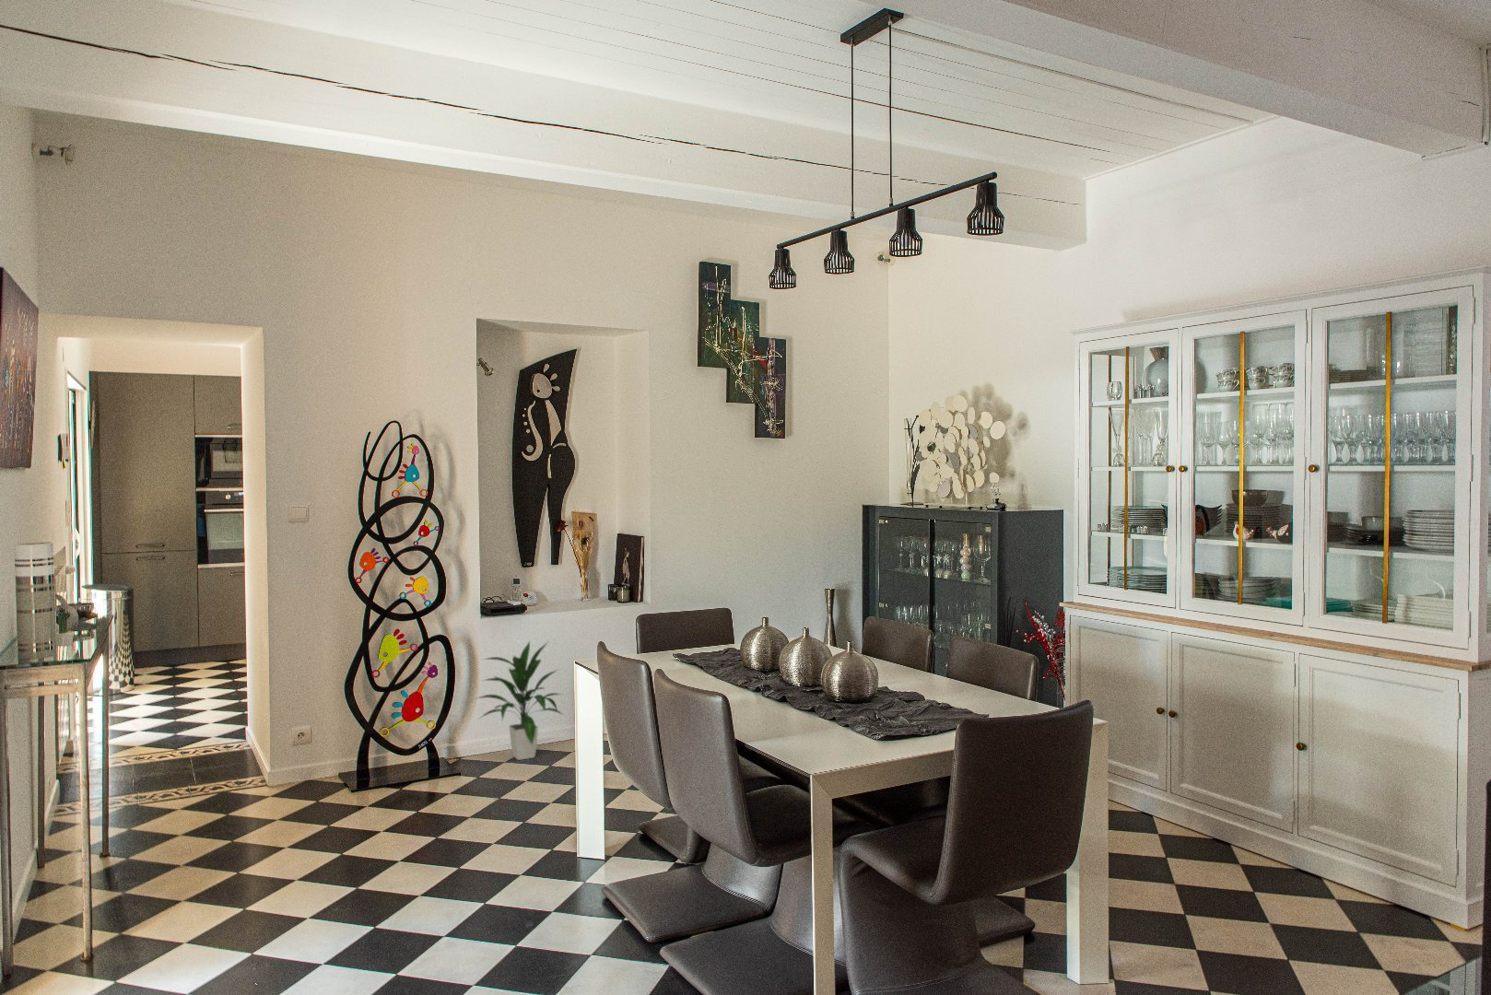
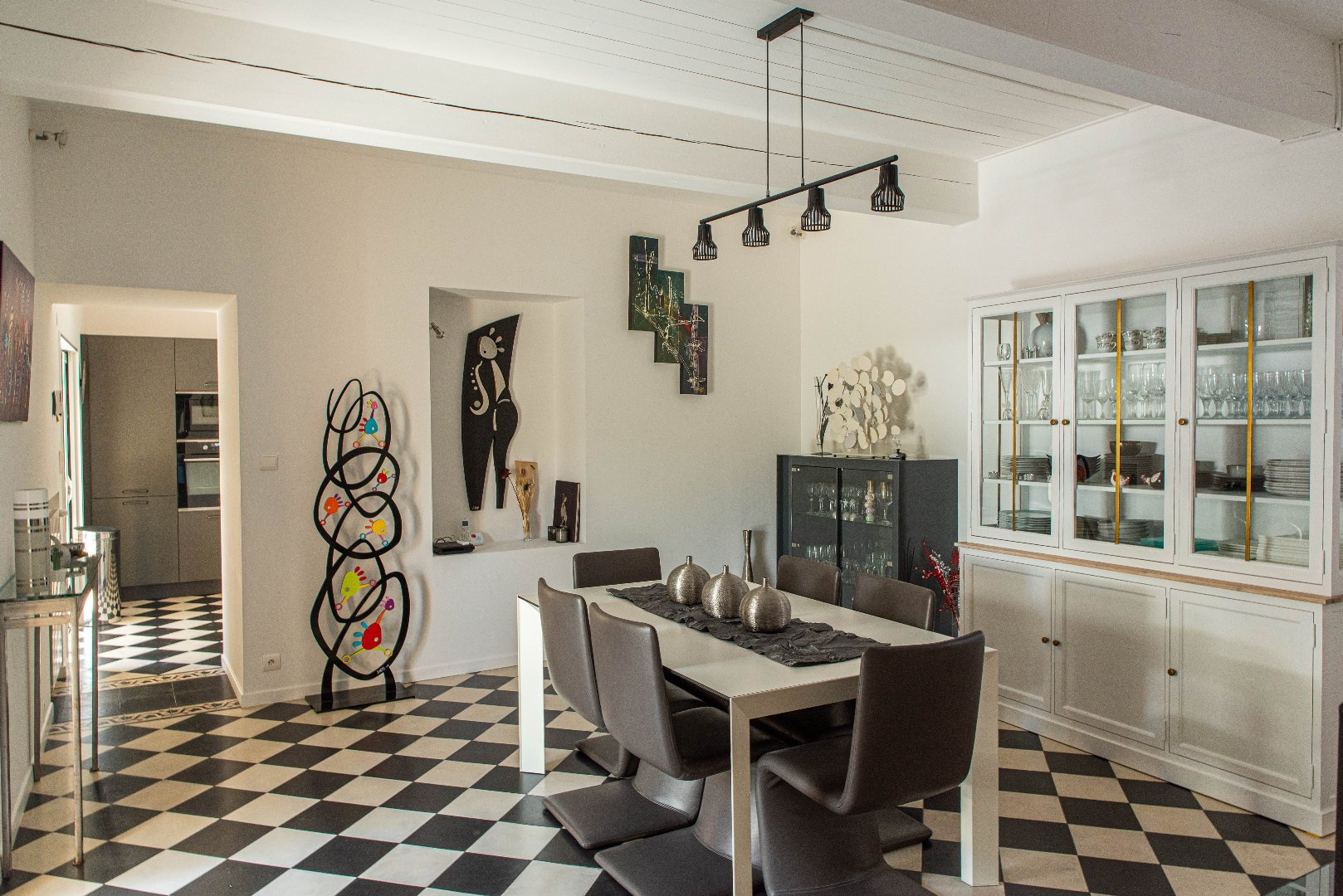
- indoor plant (522, 701)
